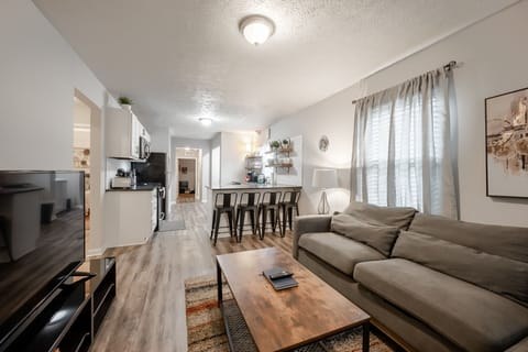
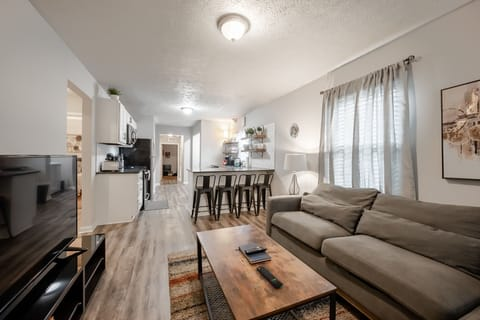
+ remote control (268, 275)
